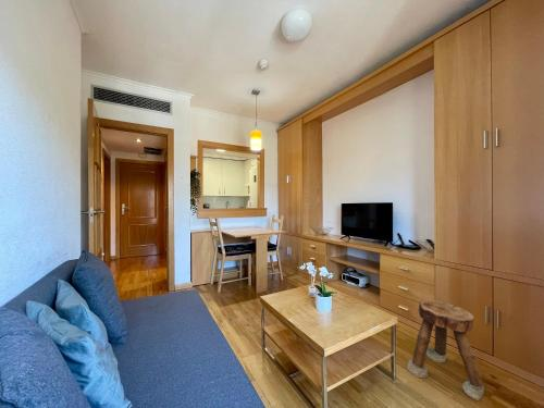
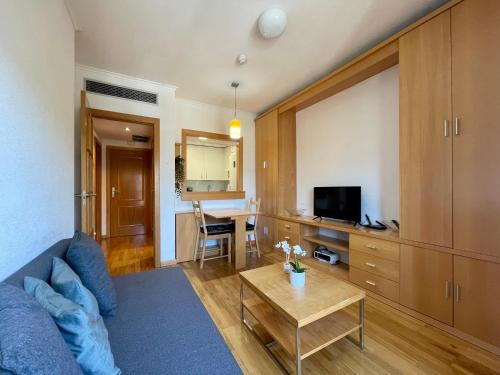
- stool (446, 341)
